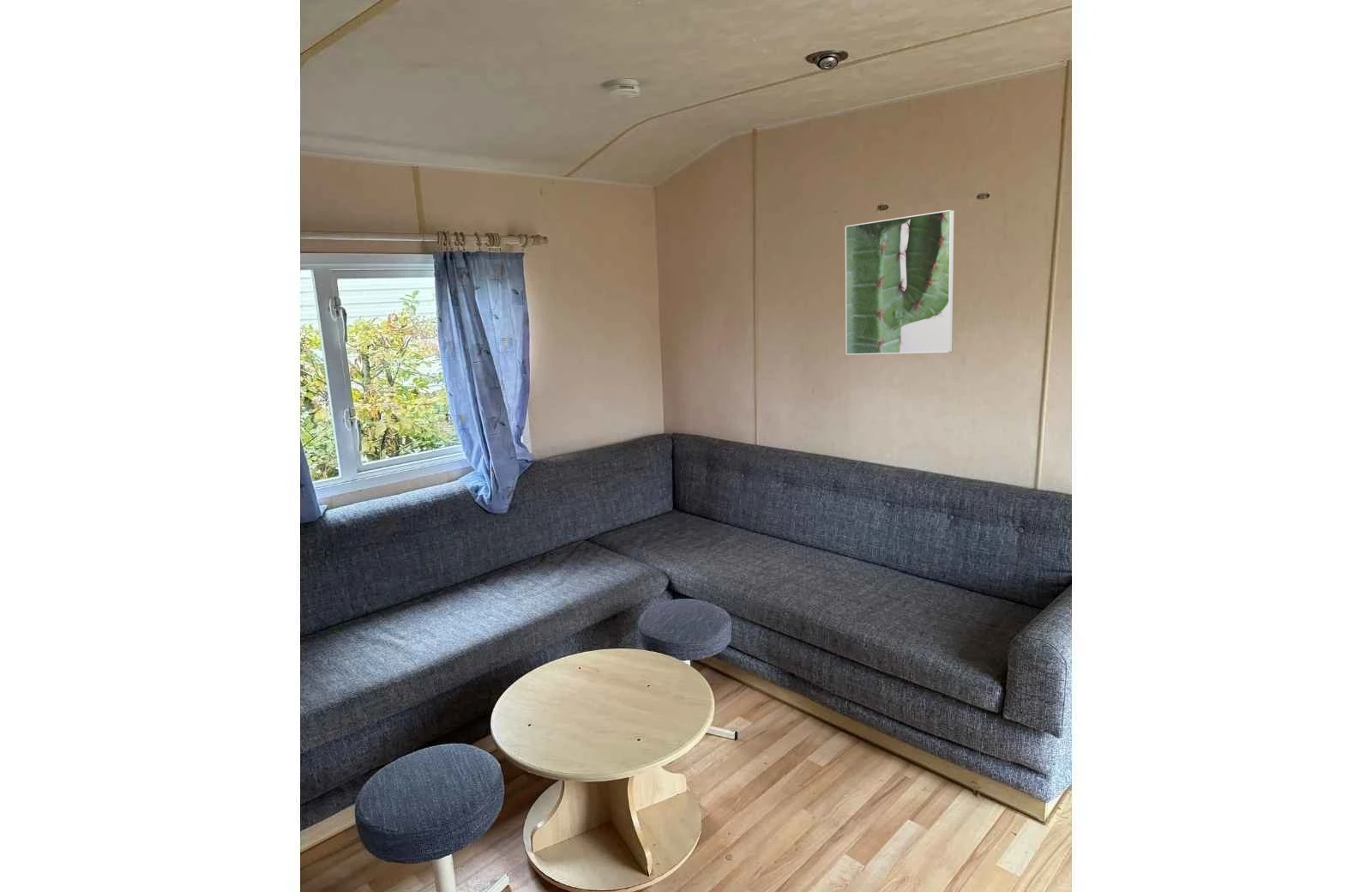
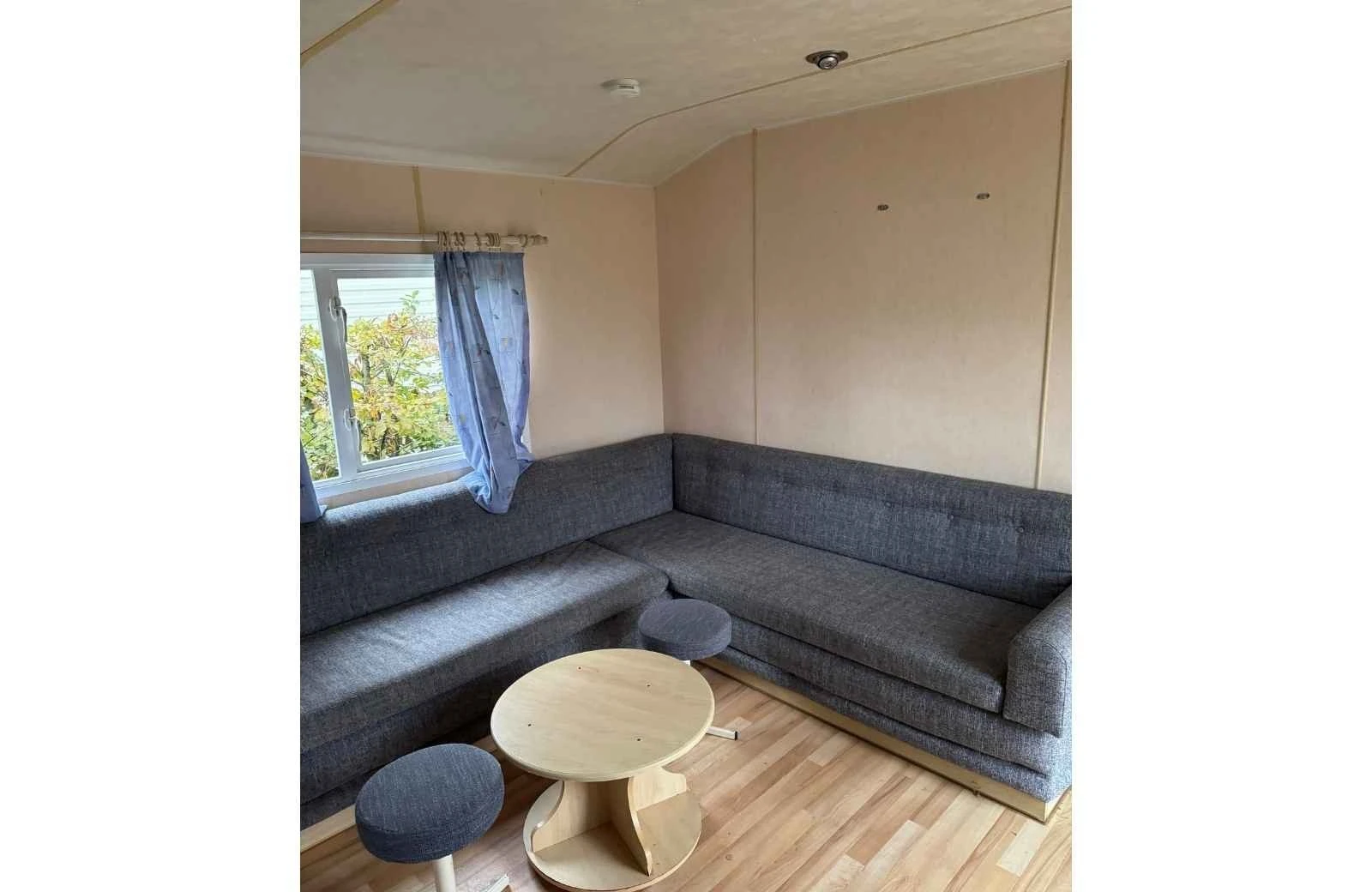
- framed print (896, 286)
